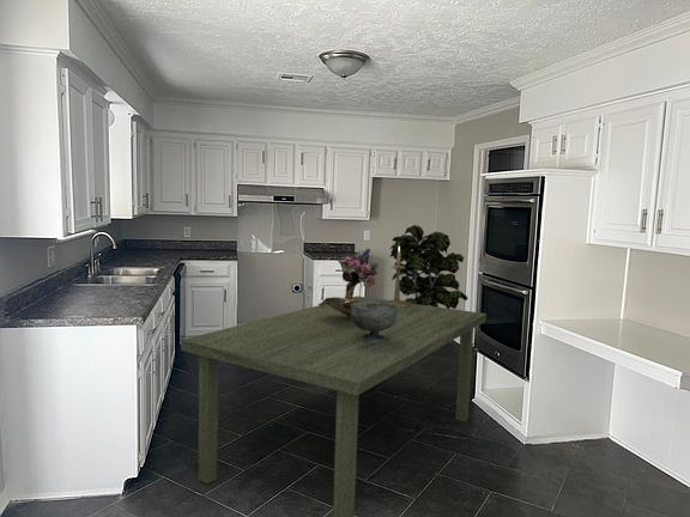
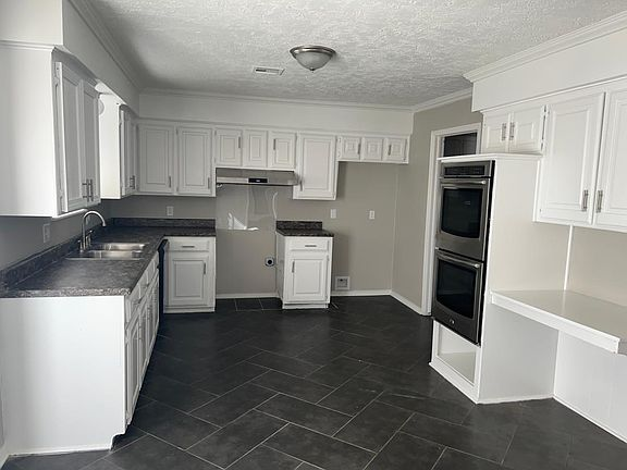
- indoor plant (425, 285)
- dining table (355, 385)
- candlestick (397, 274)
- decorative bowl (374, 322)
- bouquet (351, 284)
